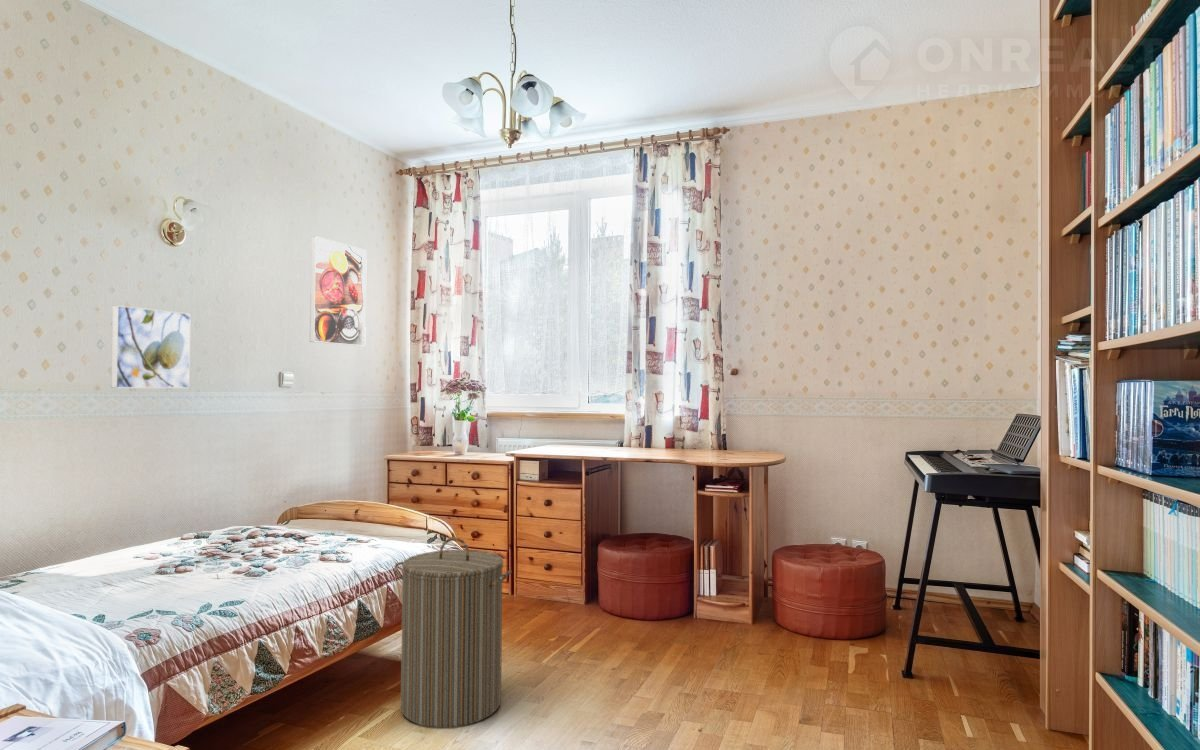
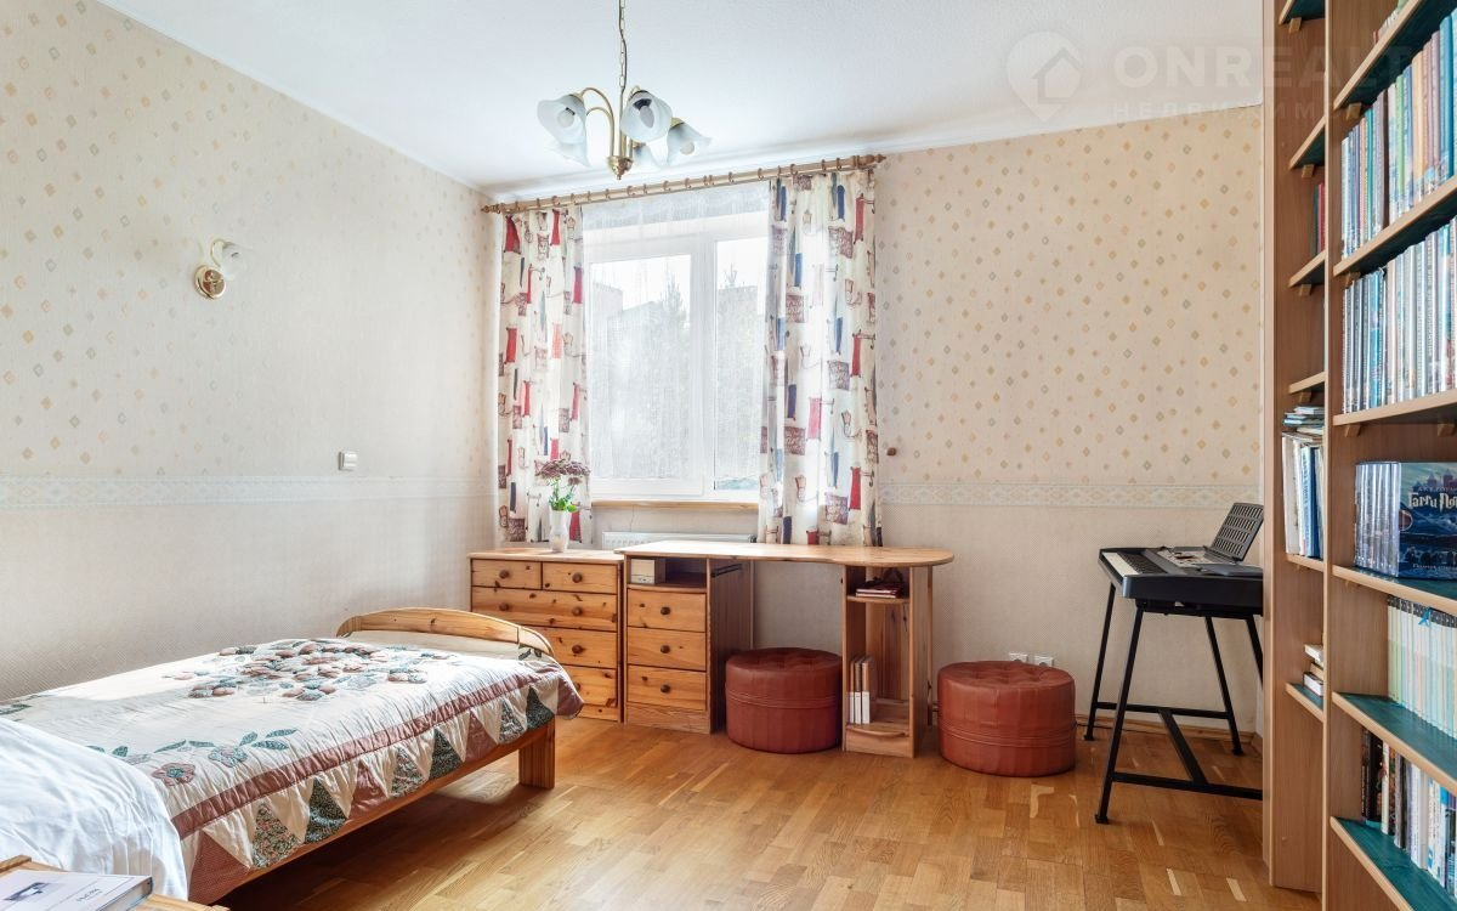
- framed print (339, 293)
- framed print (152, 348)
- laundry hamper (452, 621)
